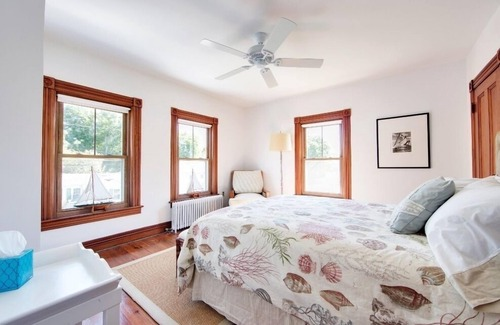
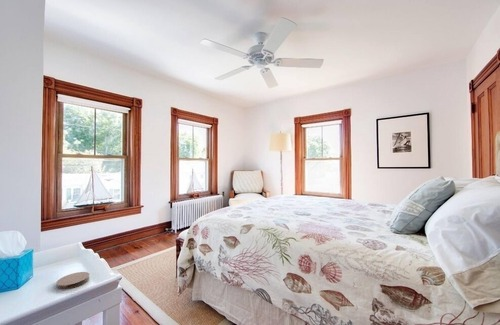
+ coaster (73, 280)
